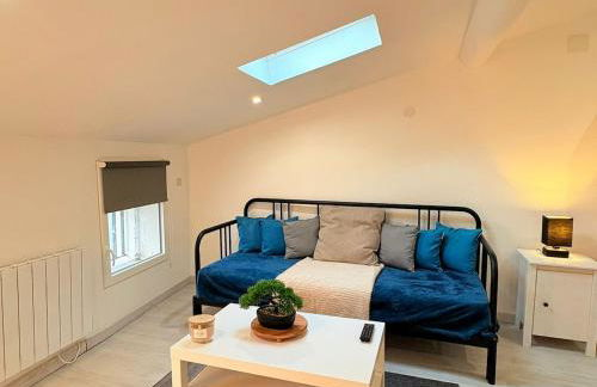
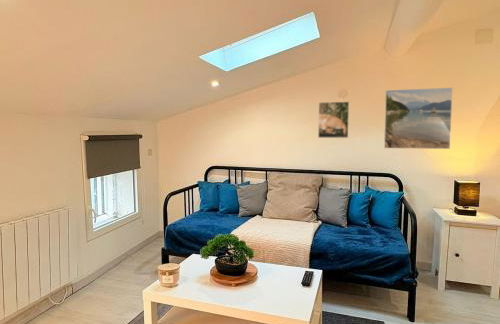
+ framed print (416, 119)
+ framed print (333, 120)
